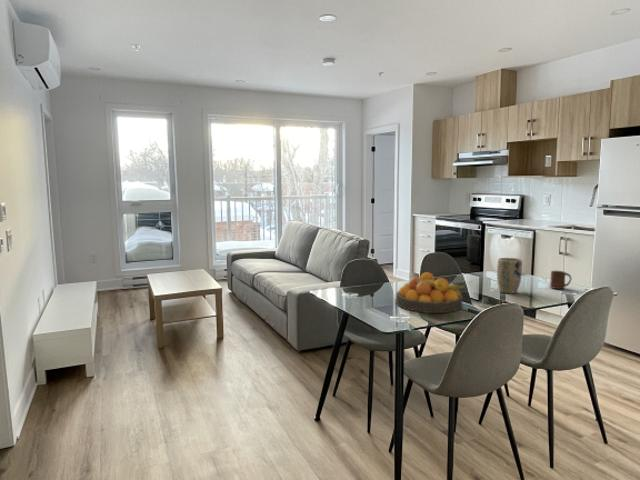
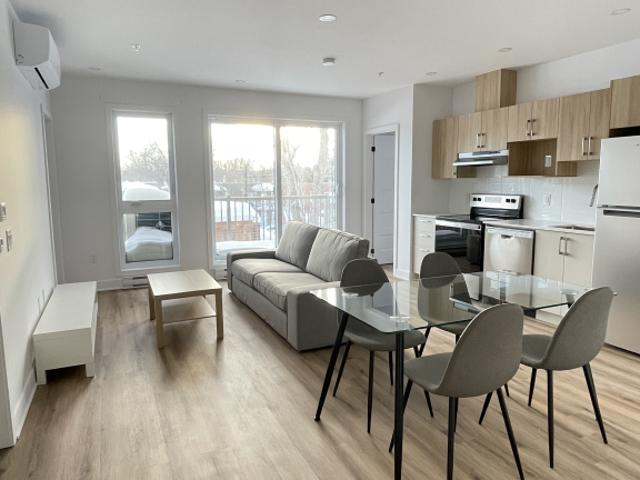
- cup (560, 280)
- plant pot (509, 275)
- fruit bowl (428, 290)
